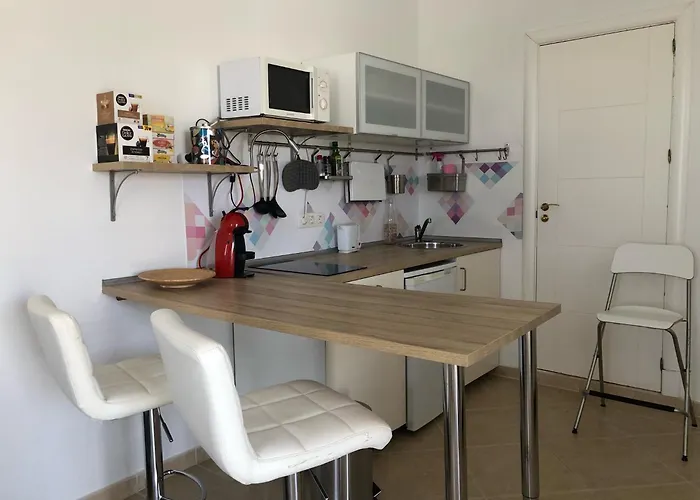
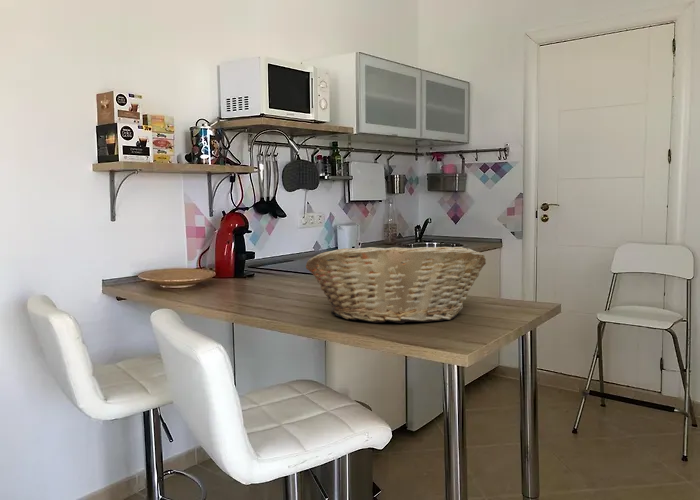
+ fruit basket (395, 278)
